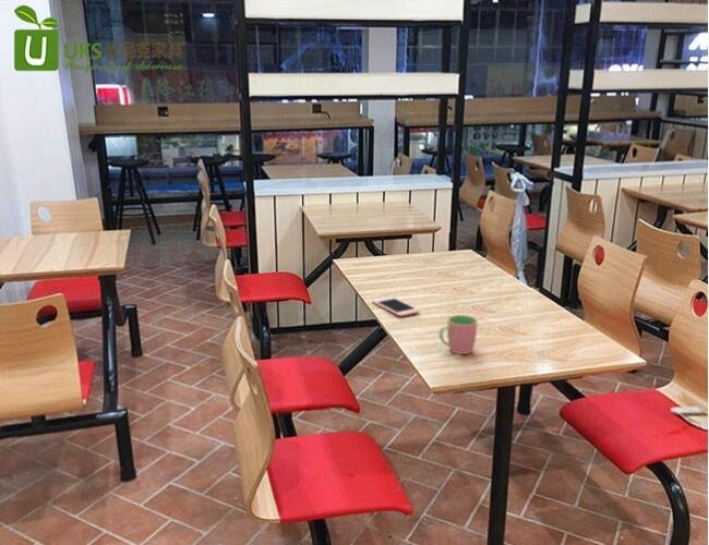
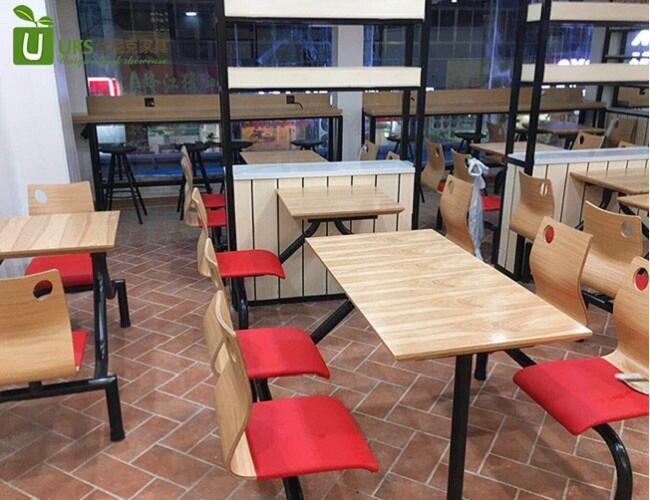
- cell phone (395, 305)
- cup (457, 336)
